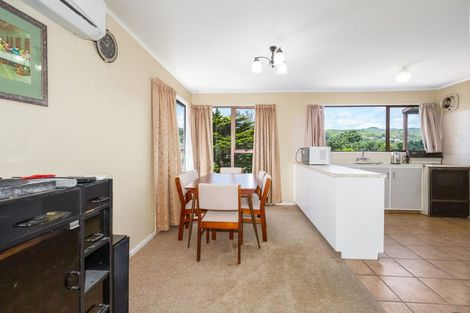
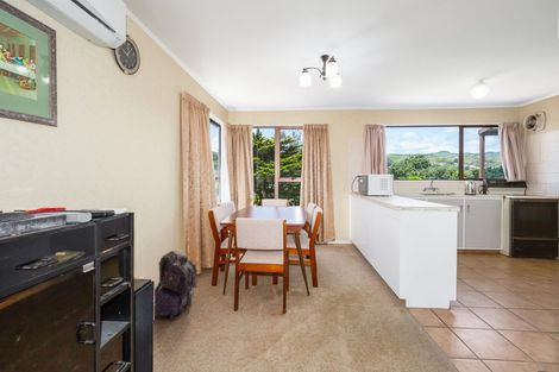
+ backpack (174, 280)
